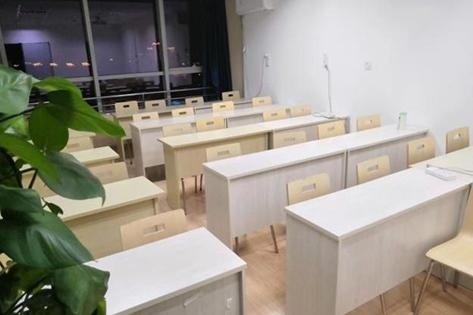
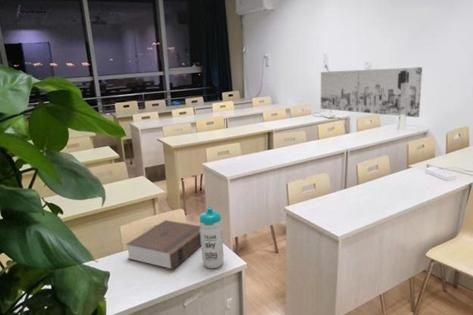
+ water bottle (211, 236)
+ wall art (363, 91)
+ book (168, 242)
